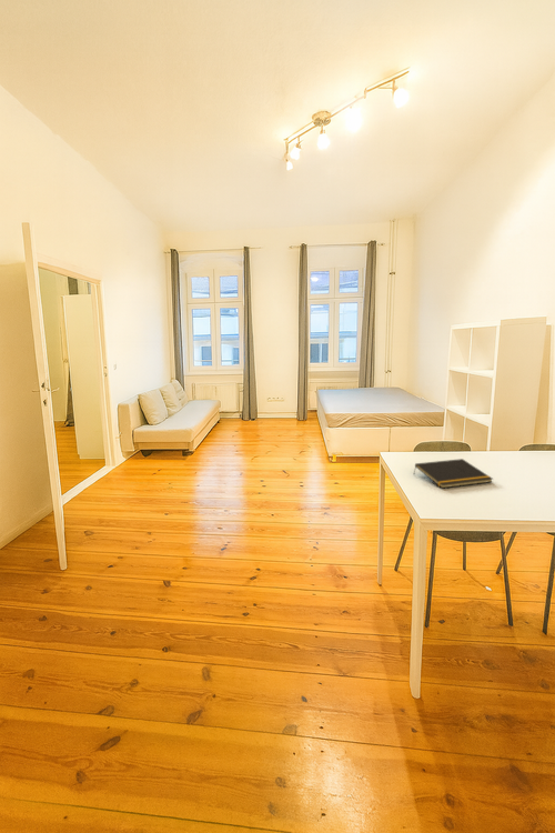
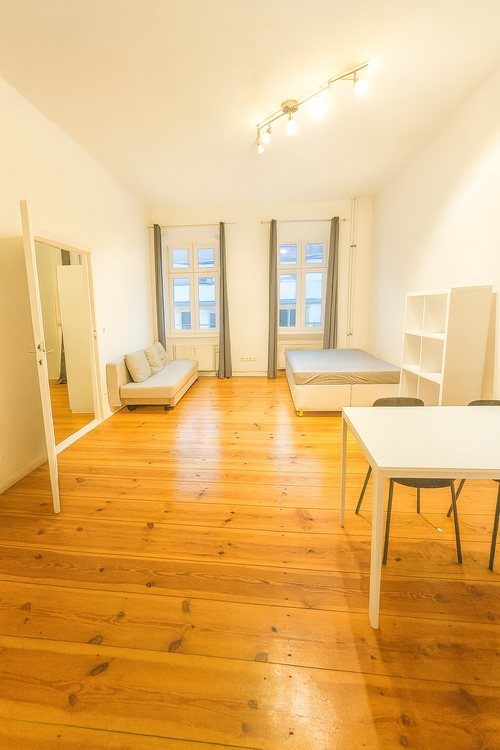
- notepad (452, 472)
